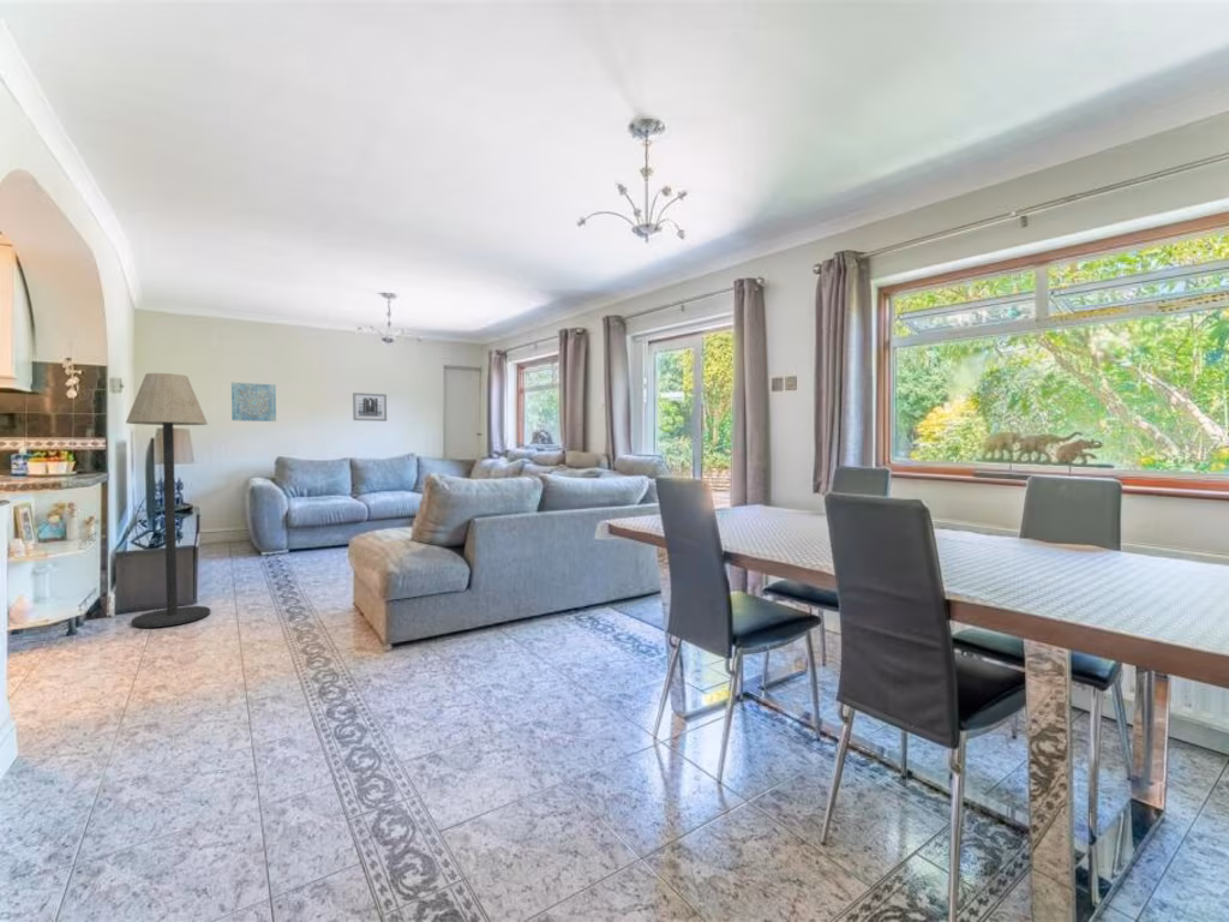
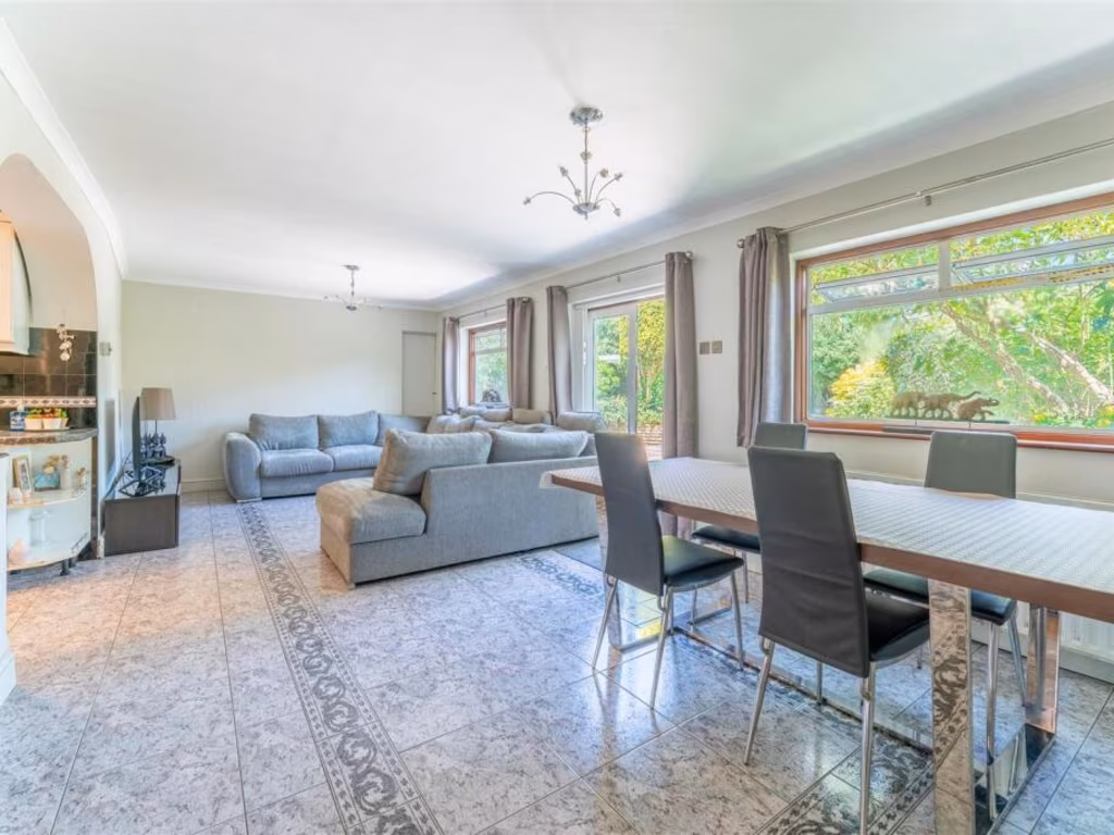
- wall art (253, 402)
- floor lamp (169, 496)
- wall art (370, 407)
